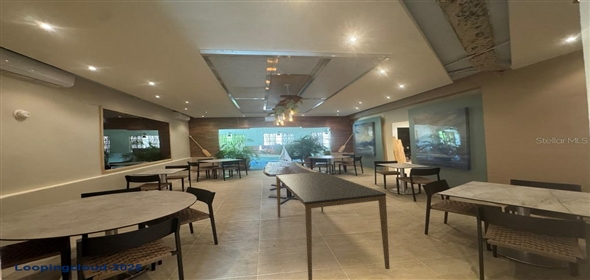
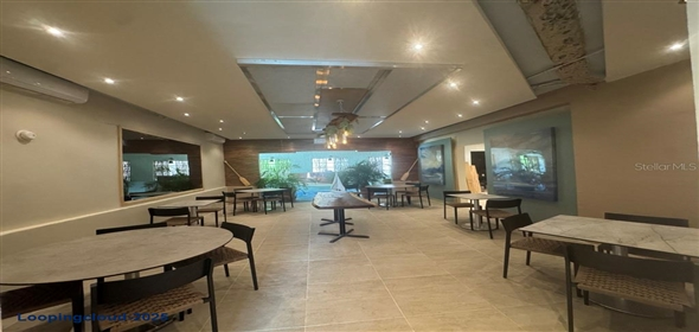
- dining table (317, 207)
